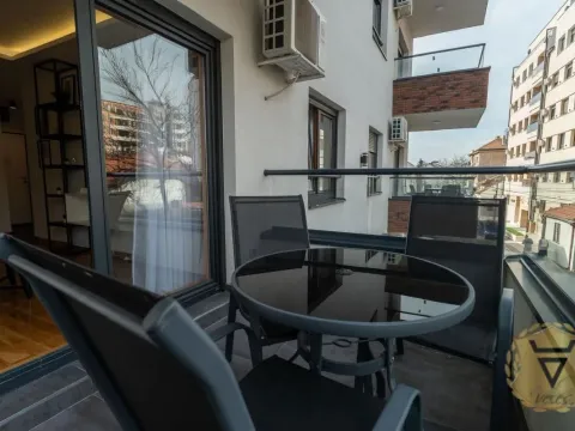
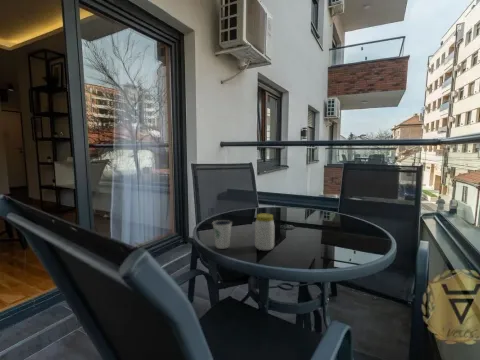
+ jar (264, 231)
+ dixie cup (222, 234)
